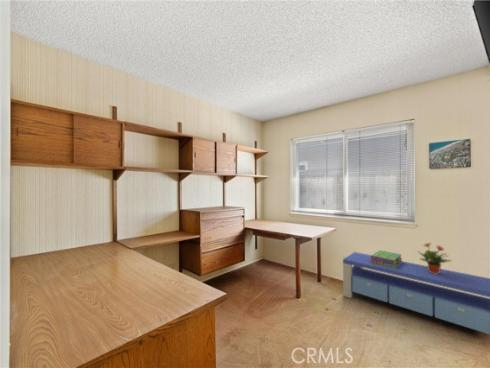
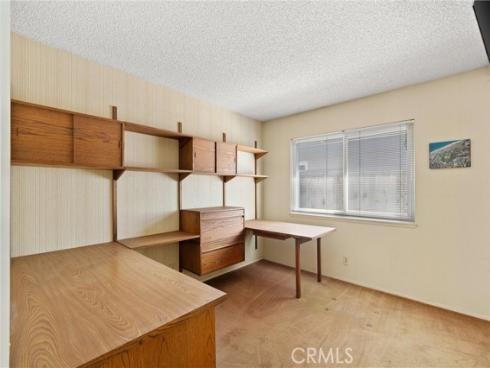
- storage bench (413, 289)
- stack of books (386, 258)
- potted plant (433, 257)
